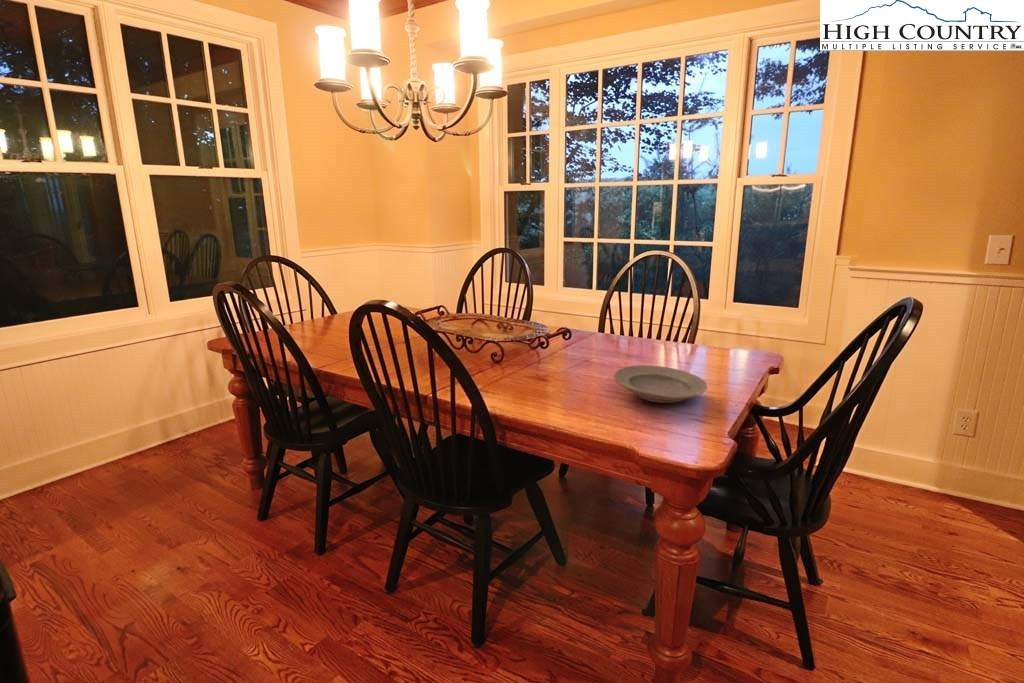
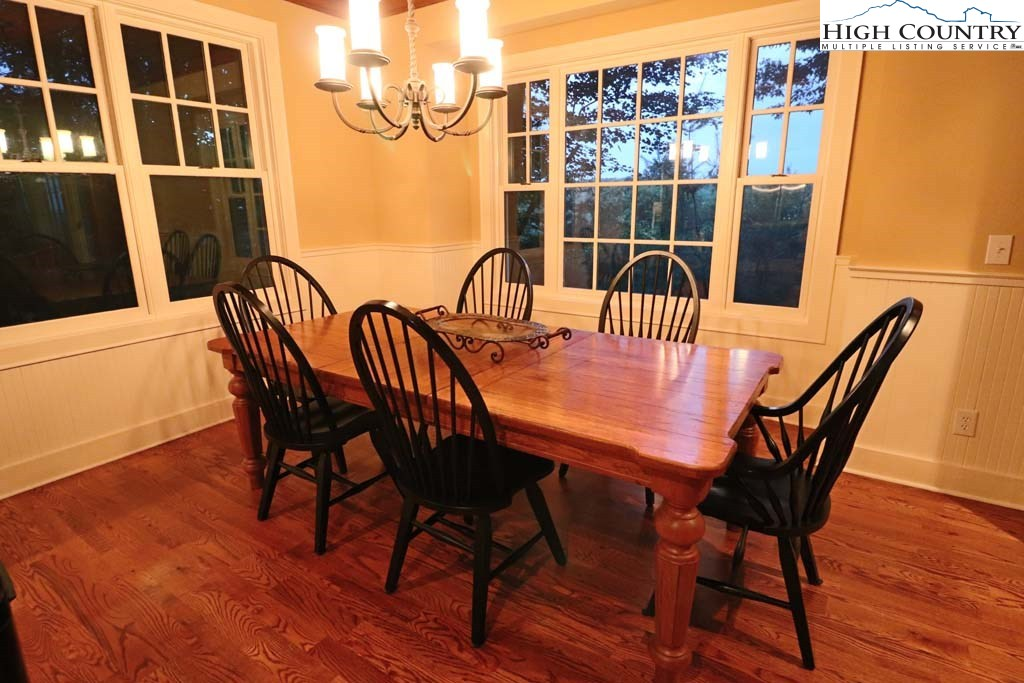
- plate (659, 387)
